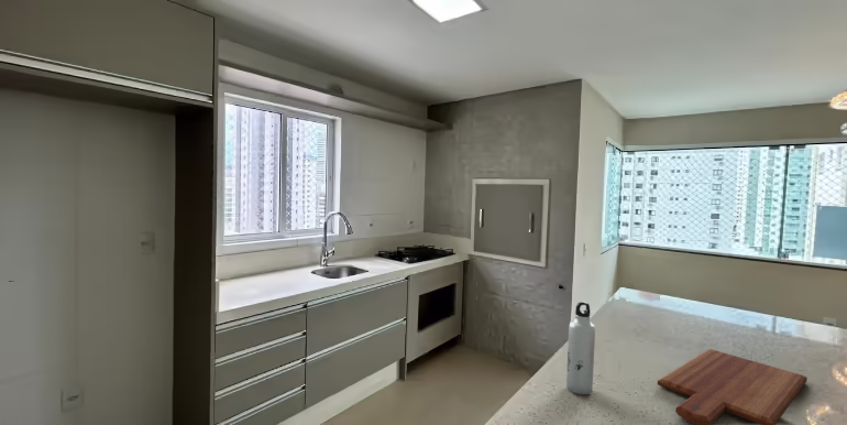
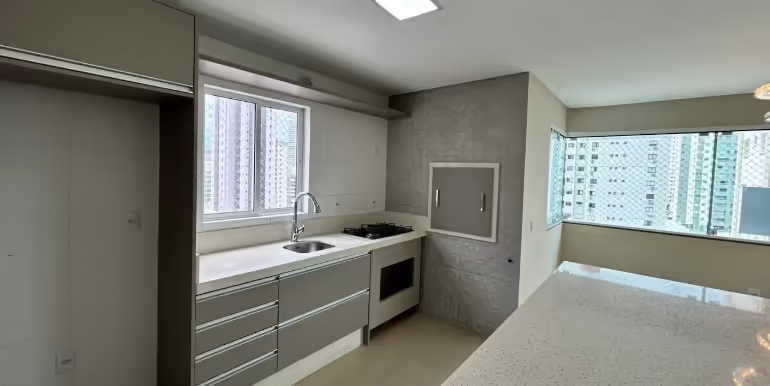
- water bottle (581, 346)
- cutting board (732, 382)
